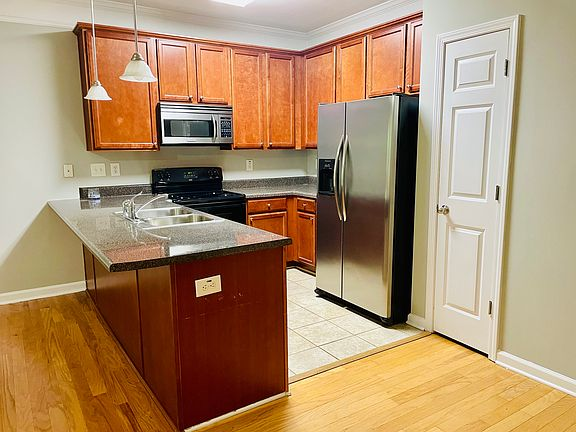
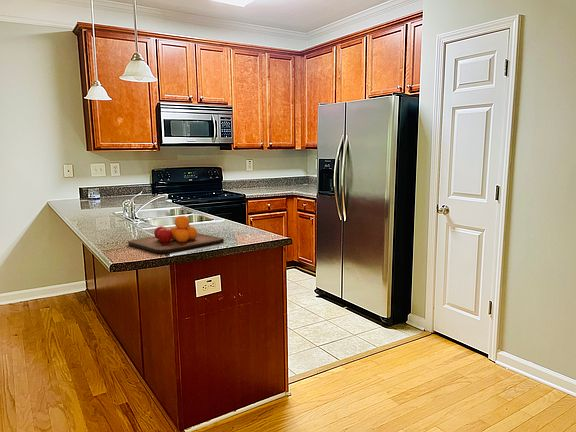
+ chopping board (175, 229)
